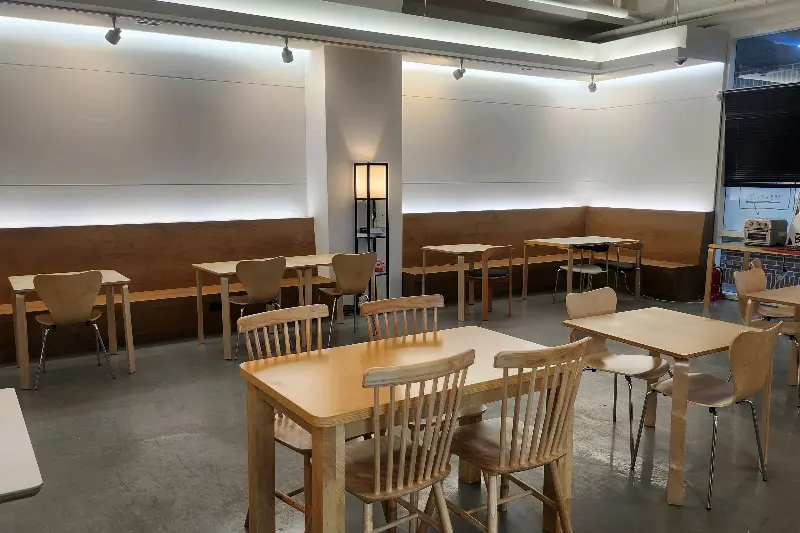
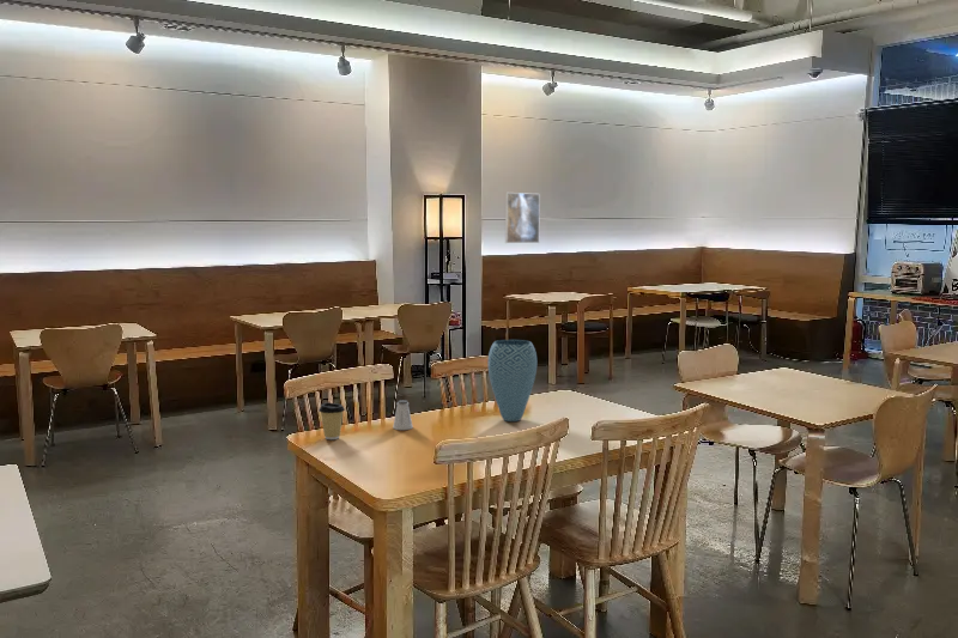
+ saltshaker (402, 414)
+ coffee cup (332, 420)
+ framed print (522, 218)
+ vase (511, 381)
